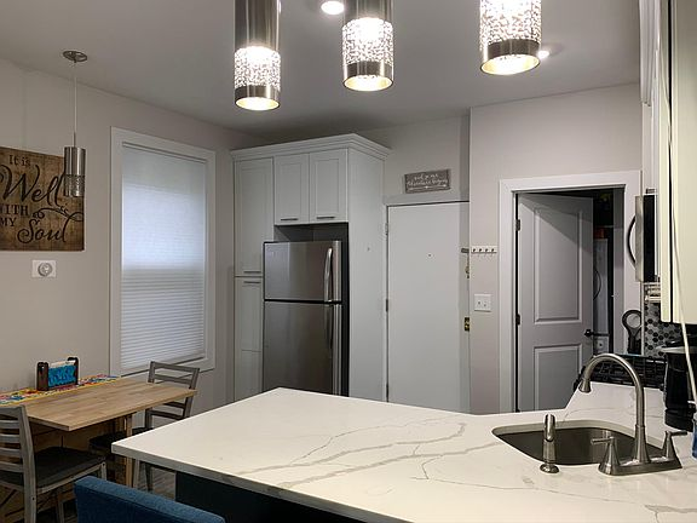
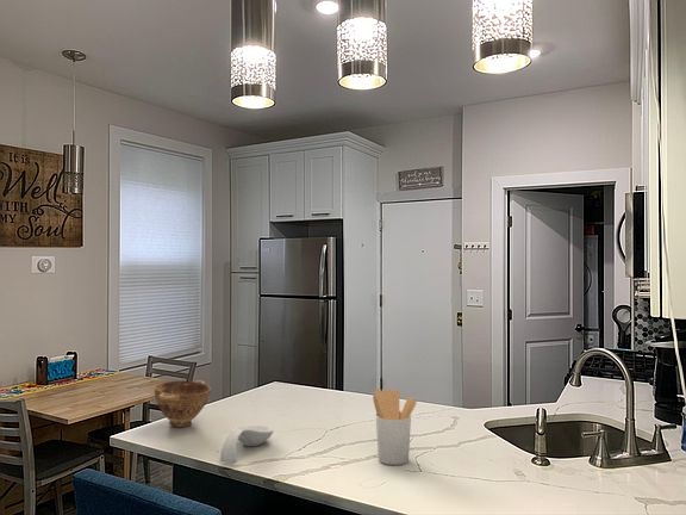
+ spoon rest (245, 436)
+ bowl (182, 404)
+ utensil holder (391, 423)
